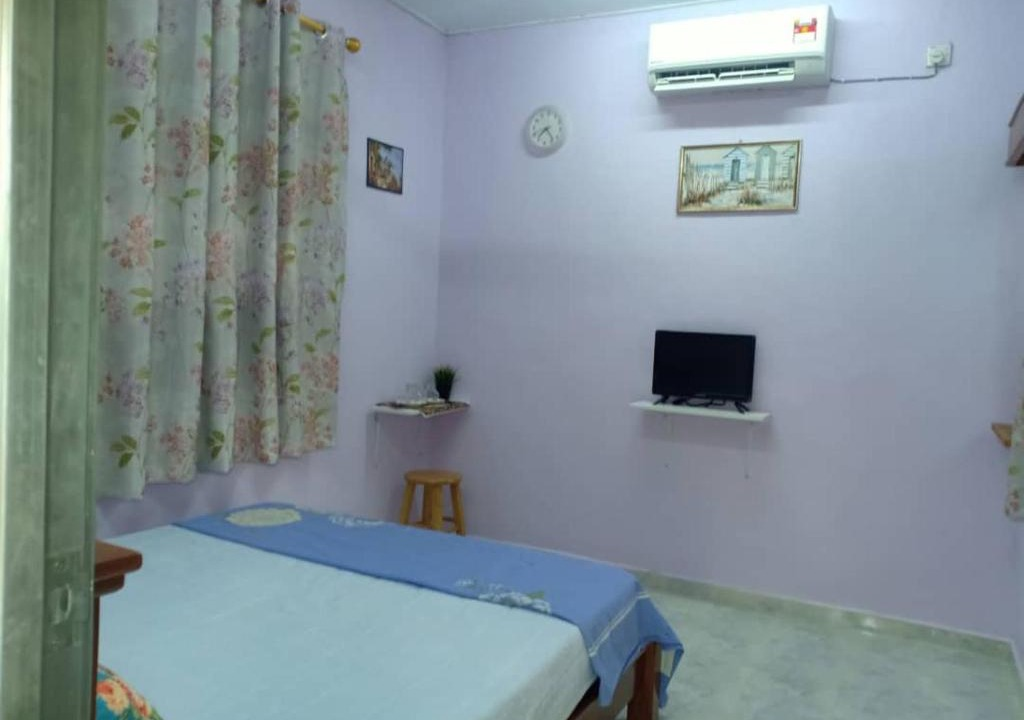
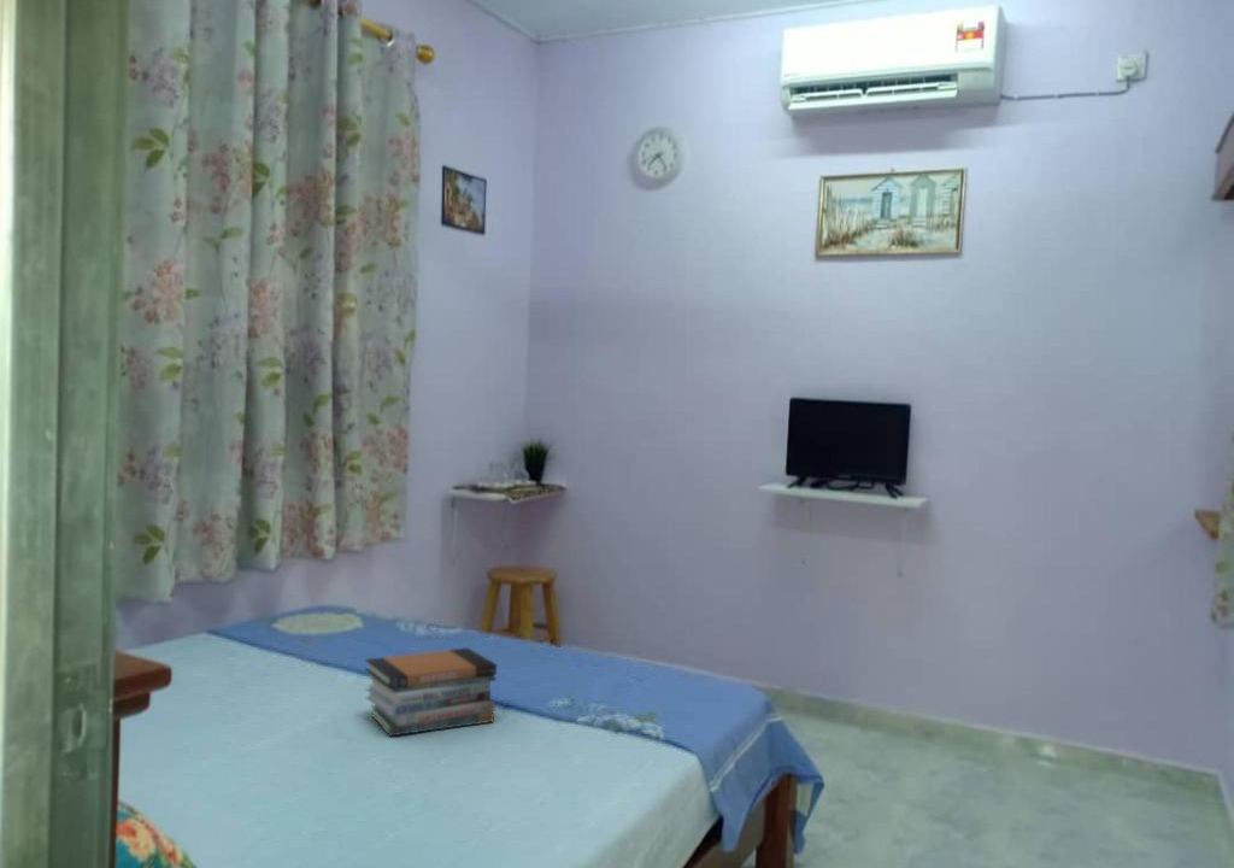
+ book stack (430, 690)
